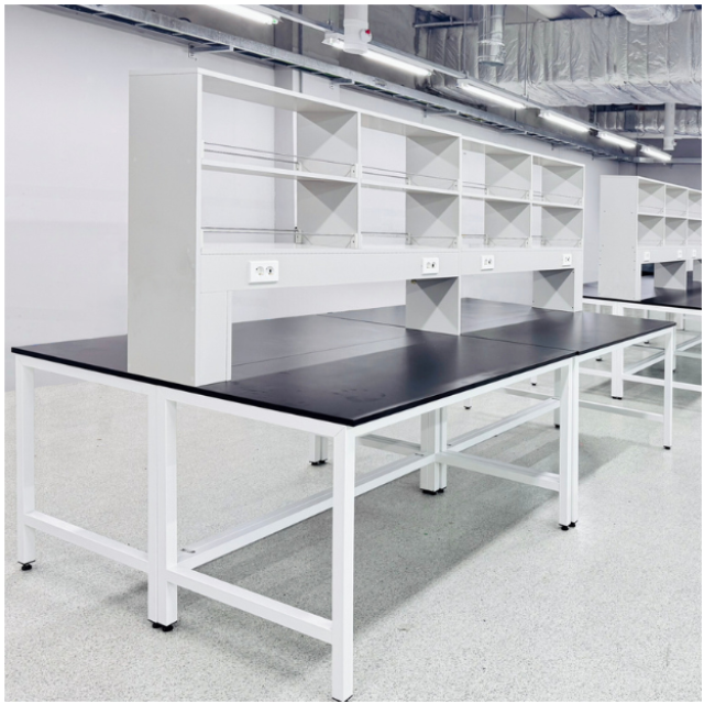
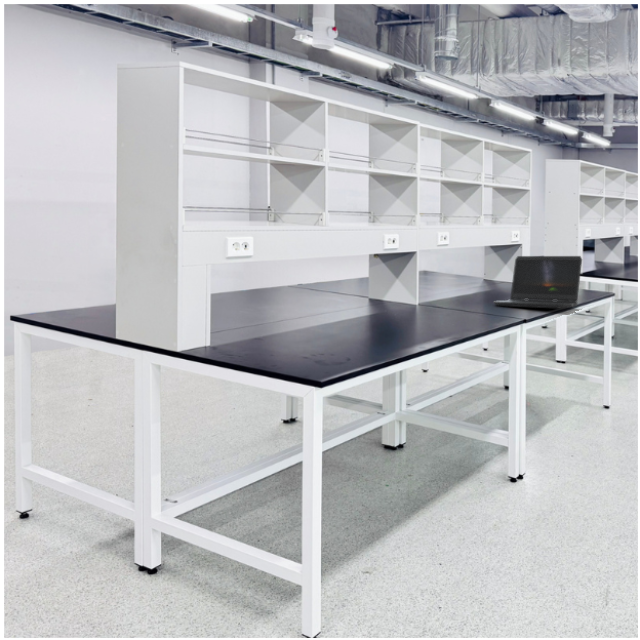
+ laptop computer (537, 280)
